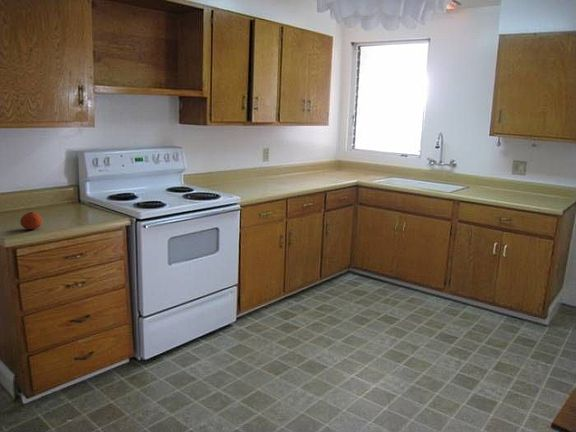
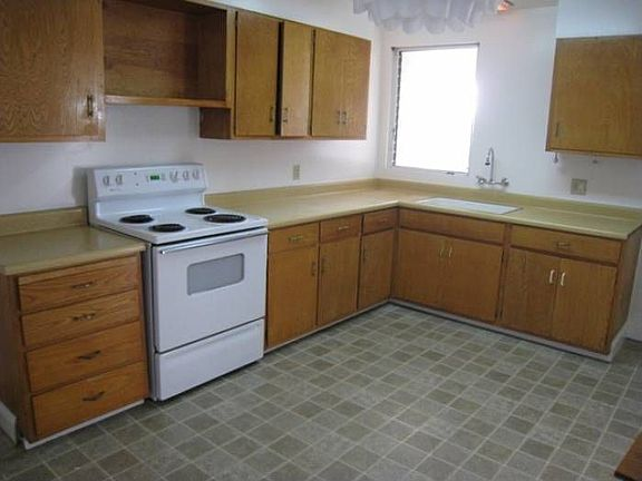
- fruit (30, 220)
